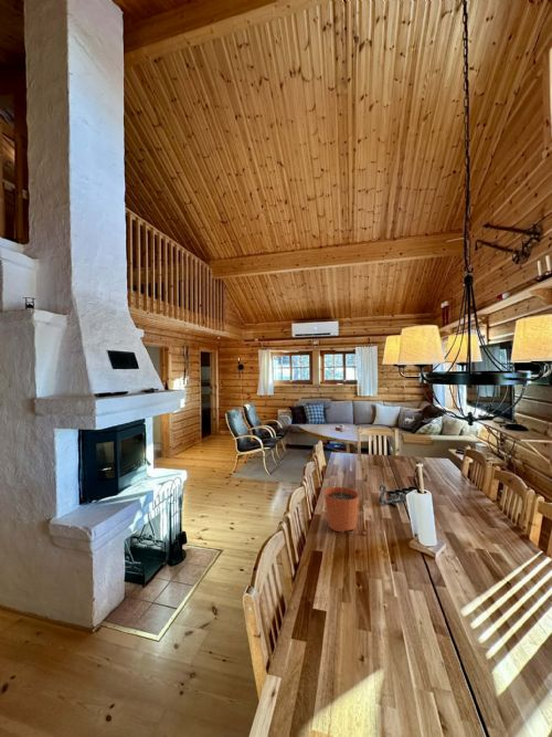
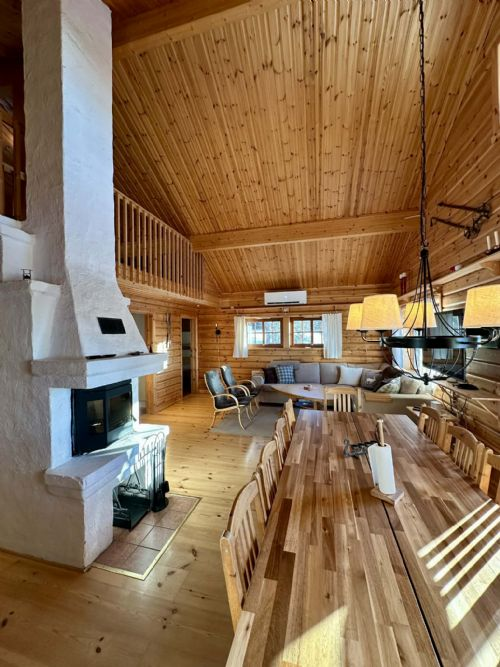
- plant pot (341, 501)
